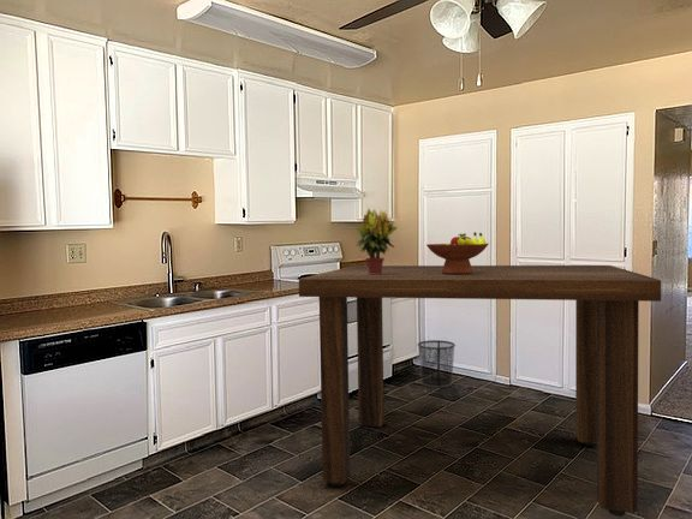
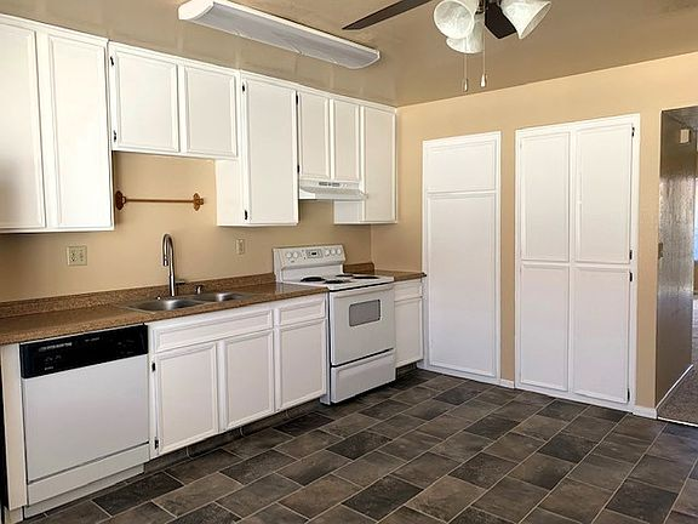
- dining table (470, 298)
- potted plant (374, 240)
- fruit bowl (457, 252)
- trash can (435, 363)
